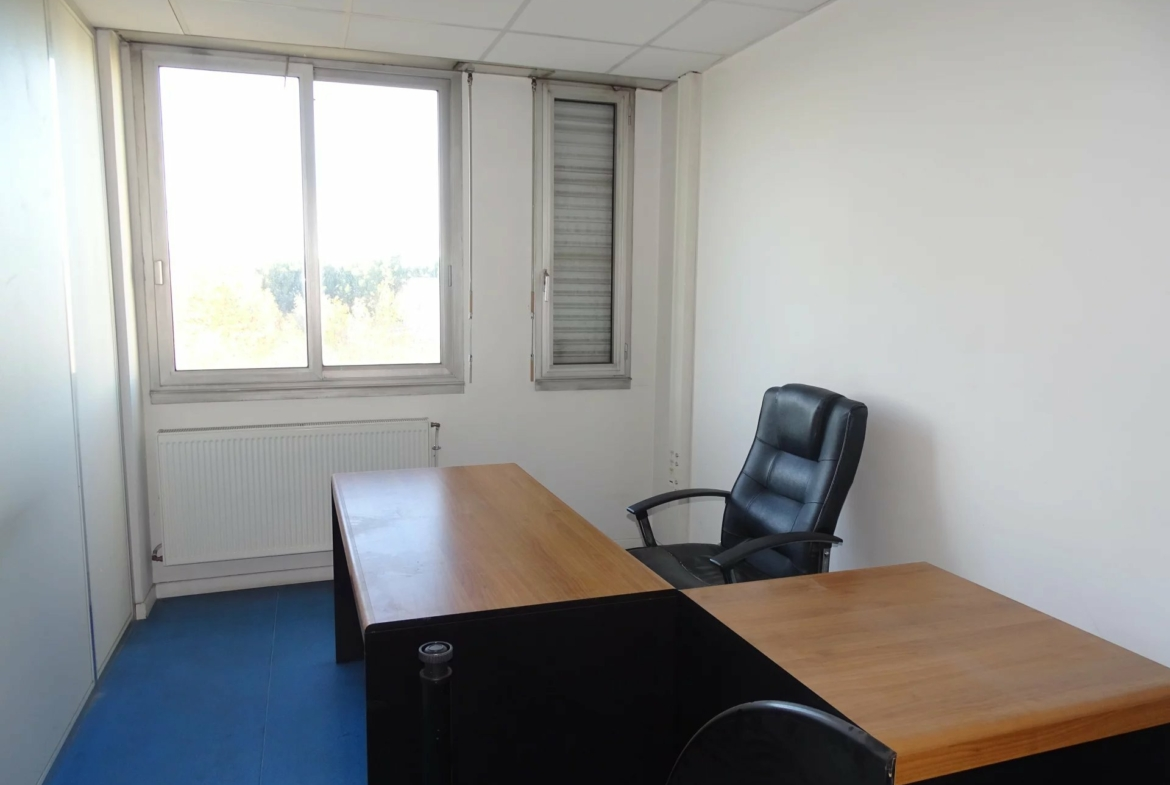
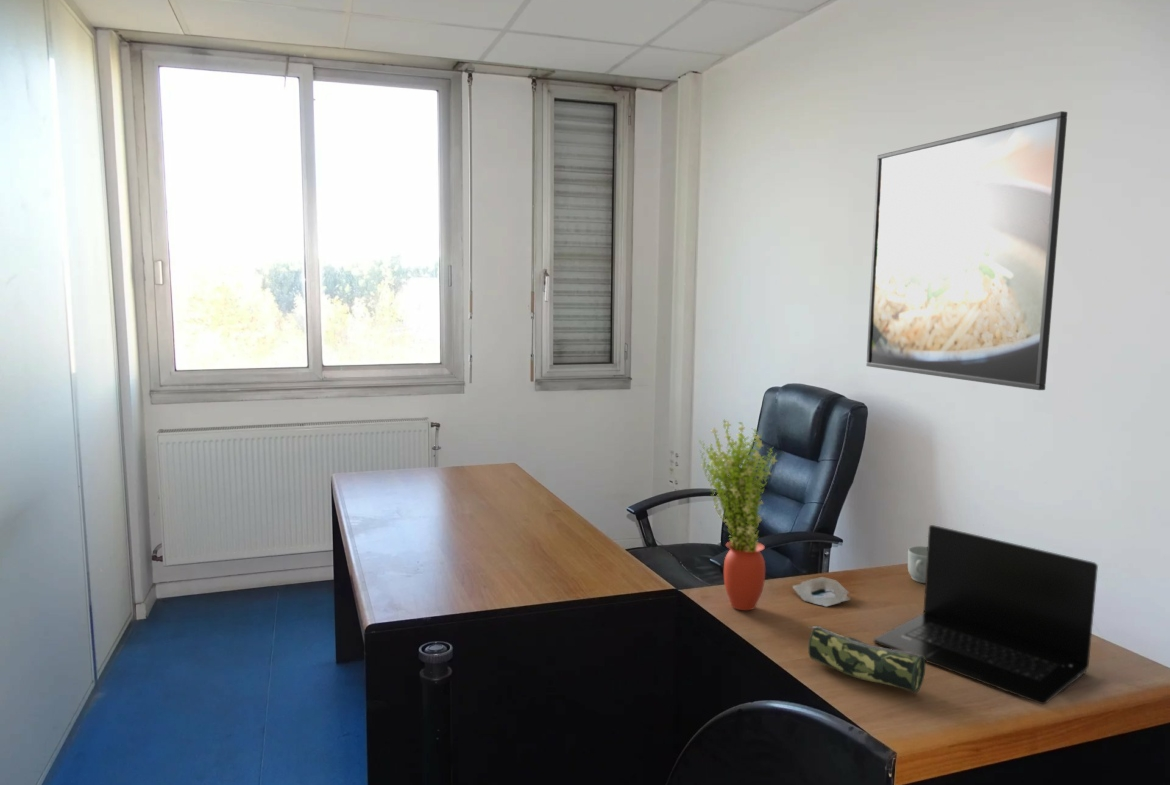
+ pencil case (862, 658)
+ pencil case (821, 591)
+ laptop (980, 605)
+ mug (924, 566)
+ potted plant (733, 516)
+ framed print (951, 258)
